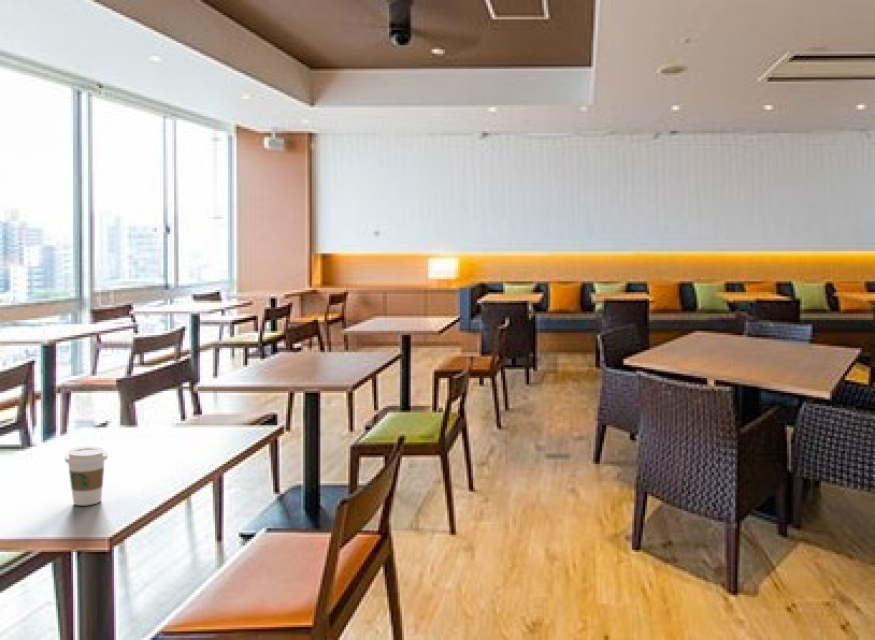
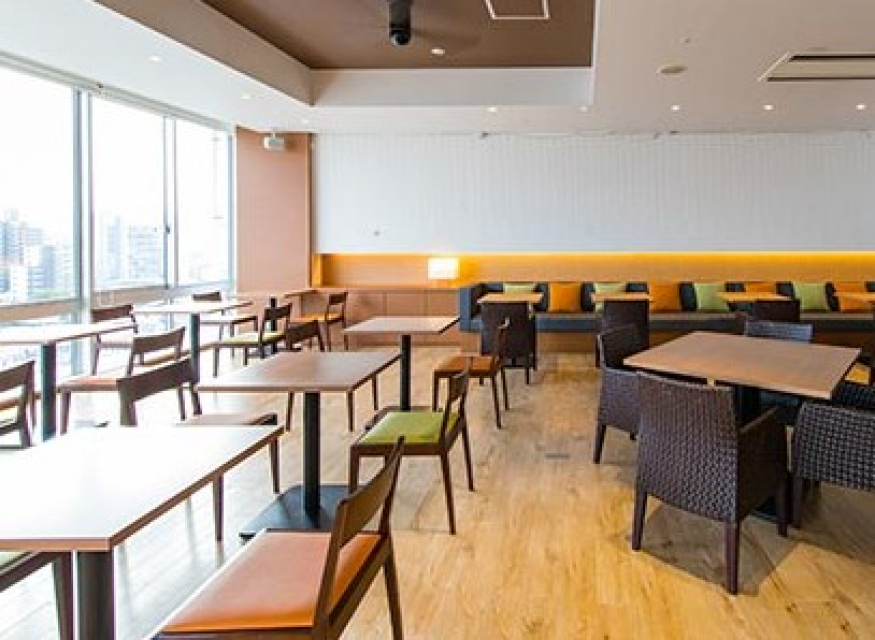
- coffee cup (86, 475)
